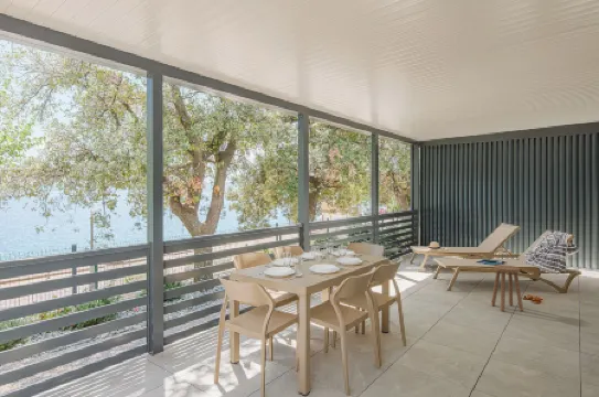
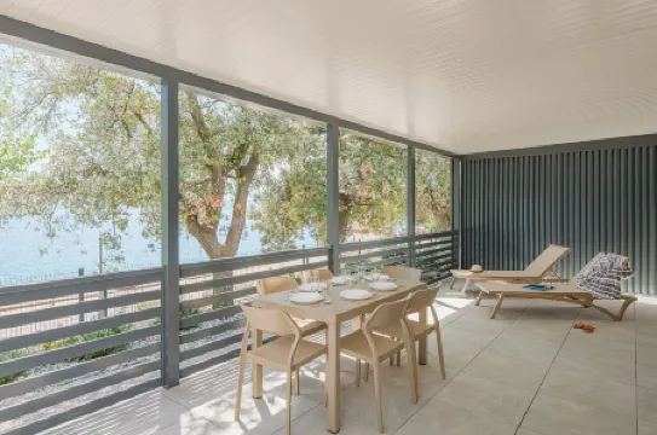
- stool (504, 287)
